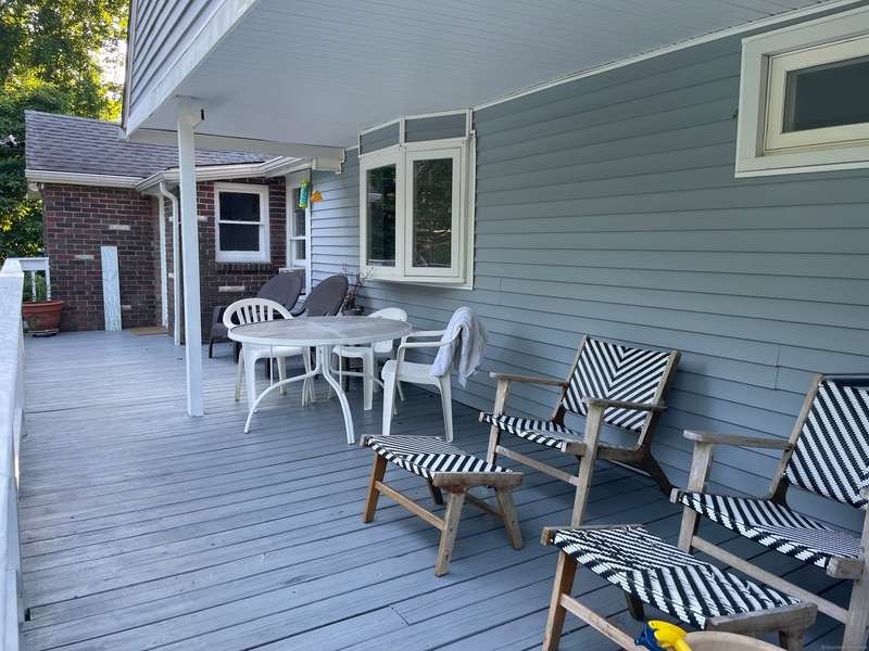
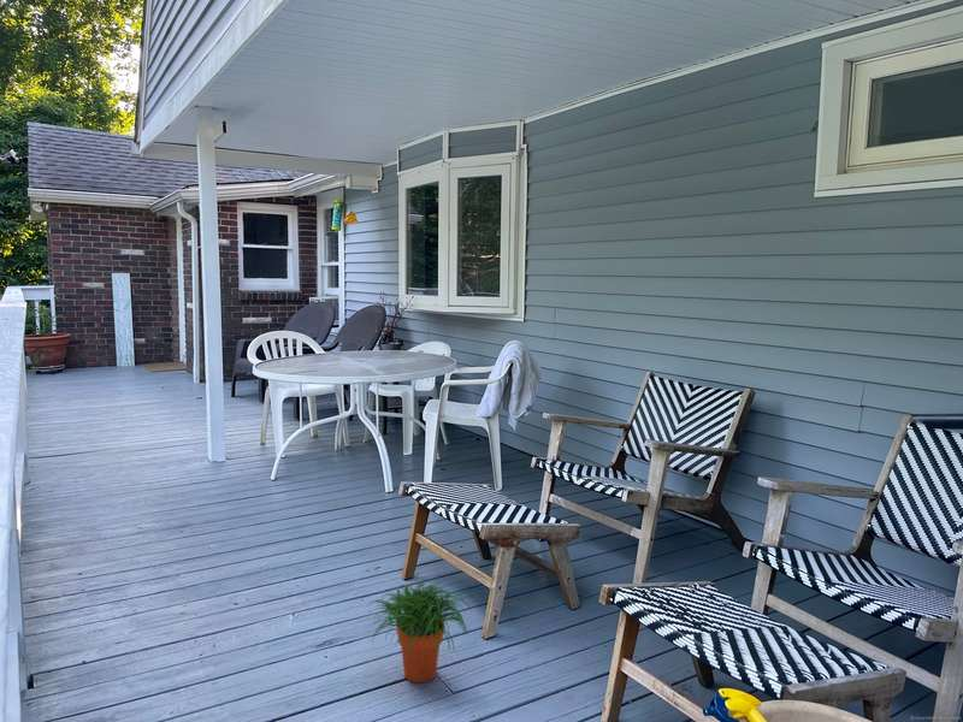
+ potted plant (421, 629)
